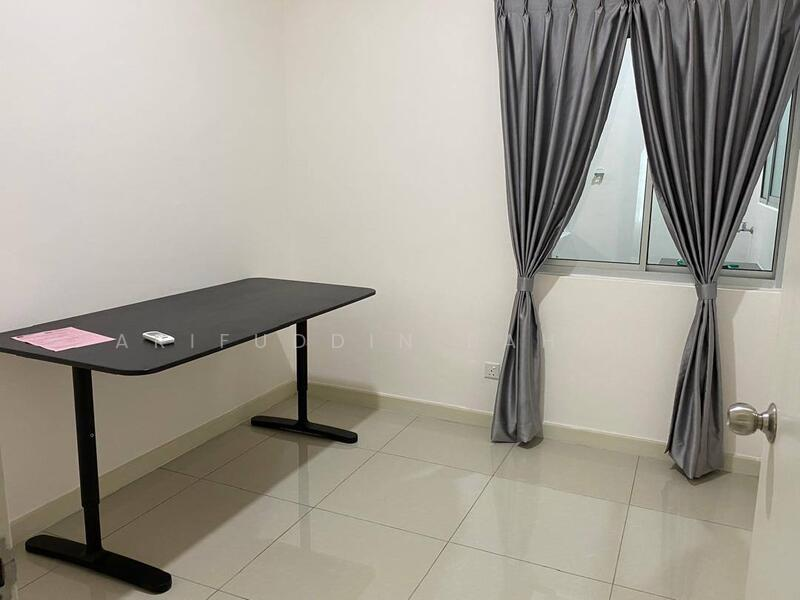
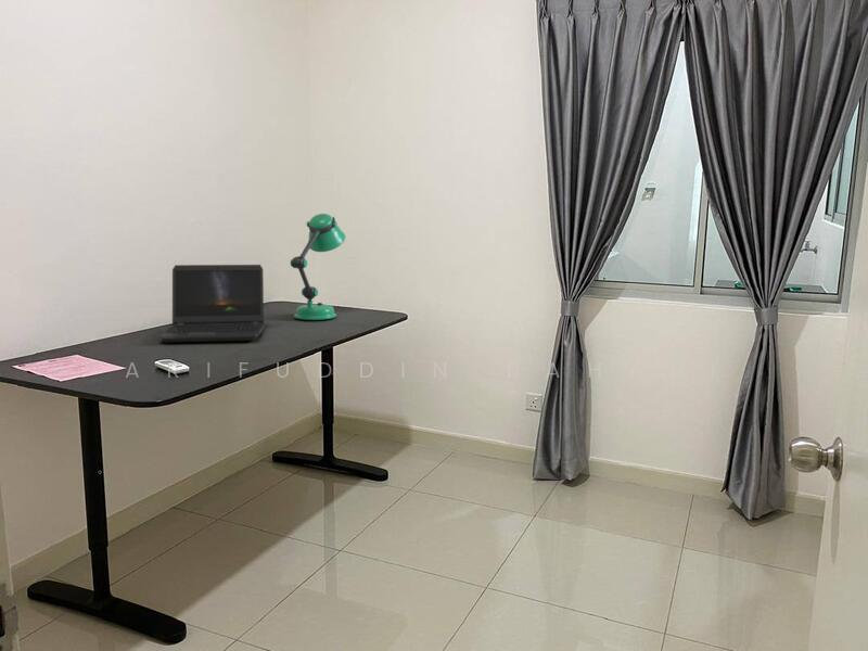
+ desk lamp (306, 265)
+ laptop computer (214, 302)
